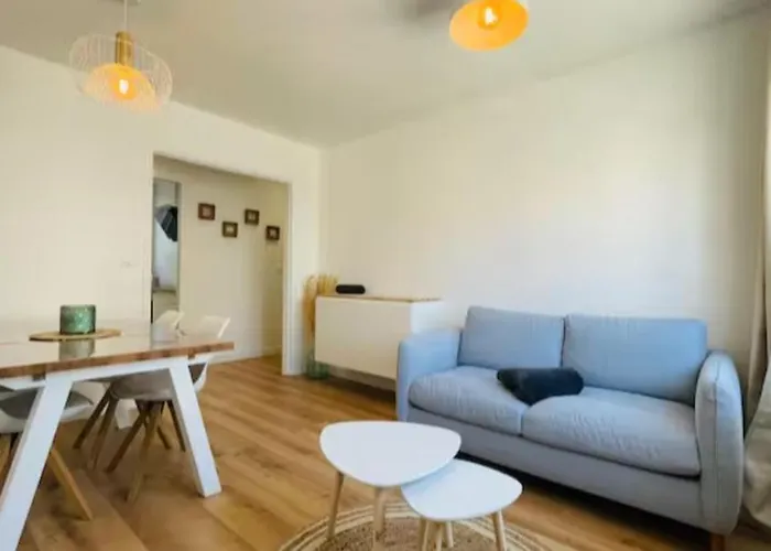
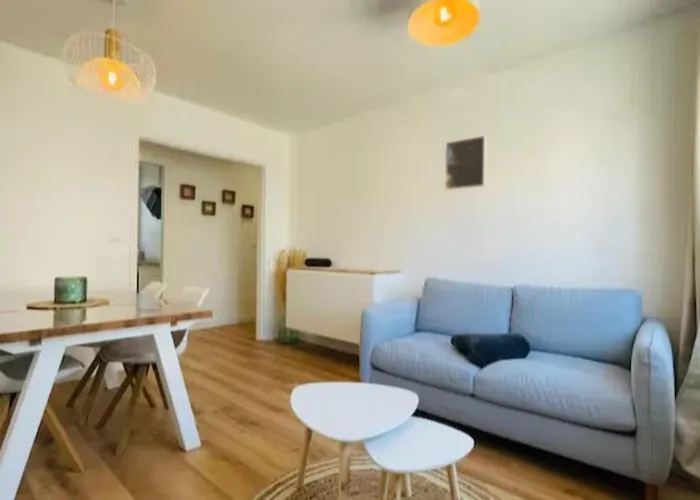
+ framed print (465, 163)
